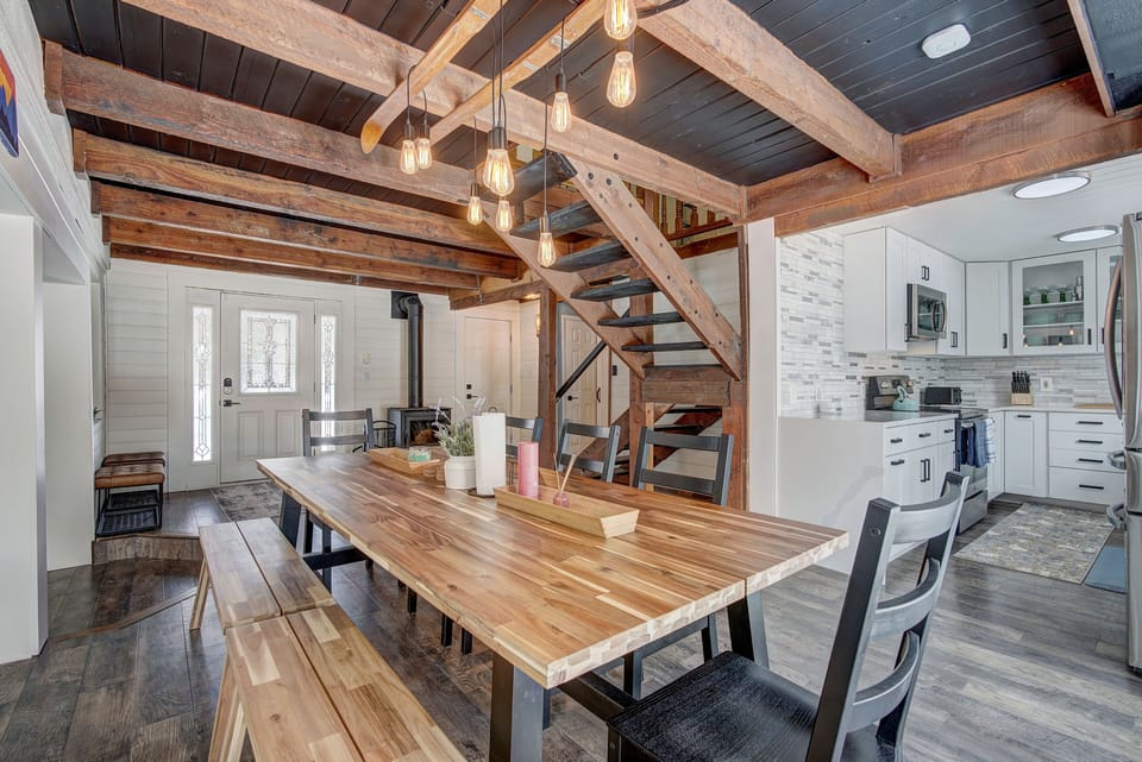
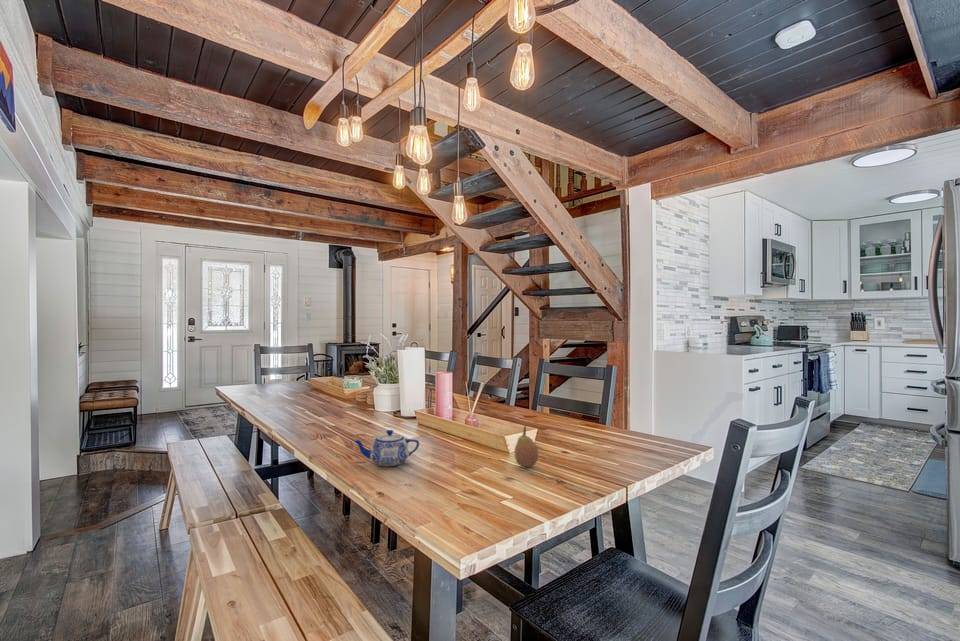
+ teapot (386, 446)
+ fruit (526, 446)
